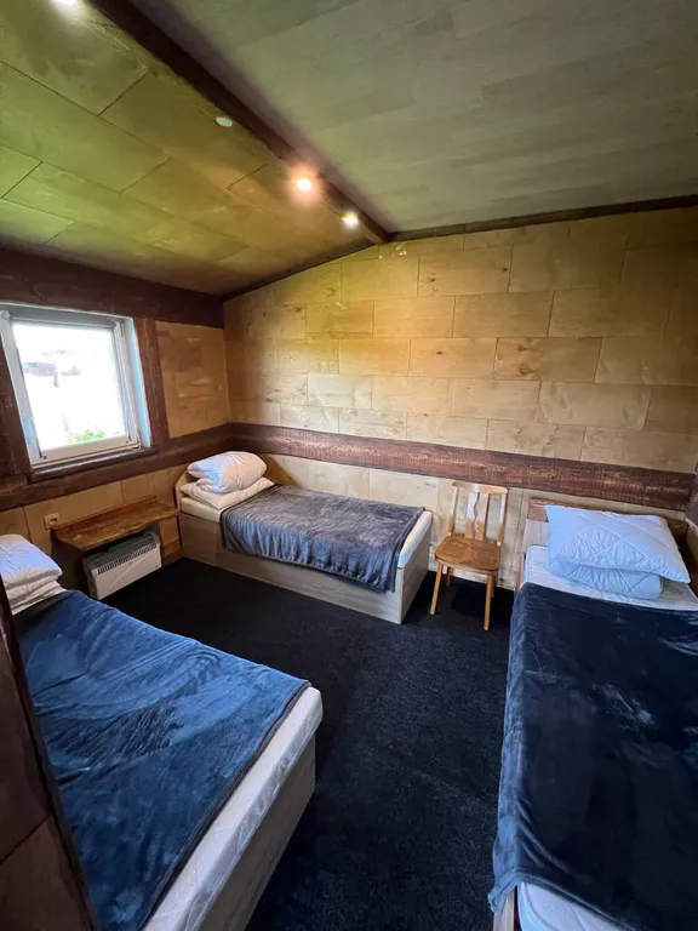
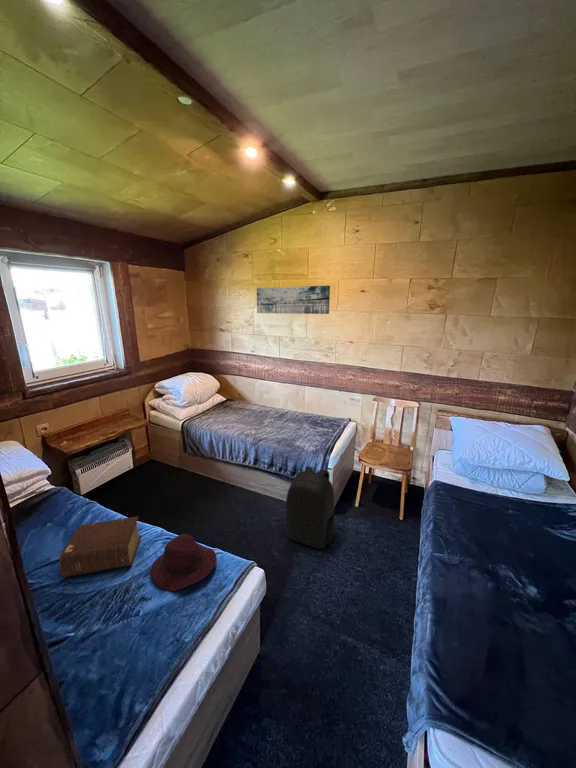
+ hat (183, 553)
+ bible (103, 545)
+ wall art (291, 300)
+ backpack (312, 500)
